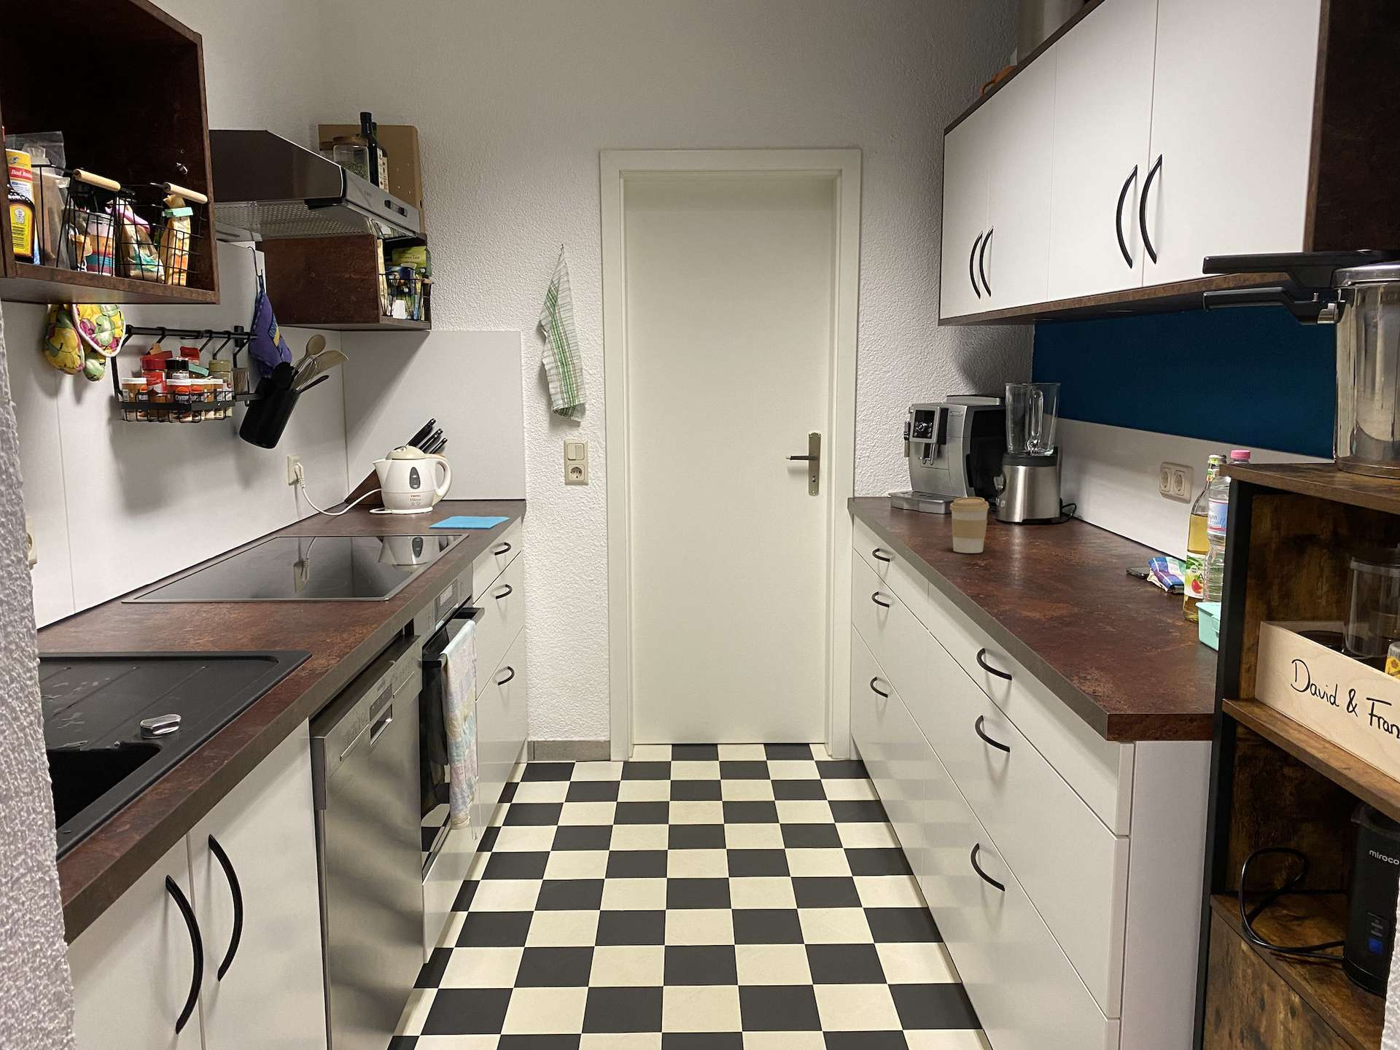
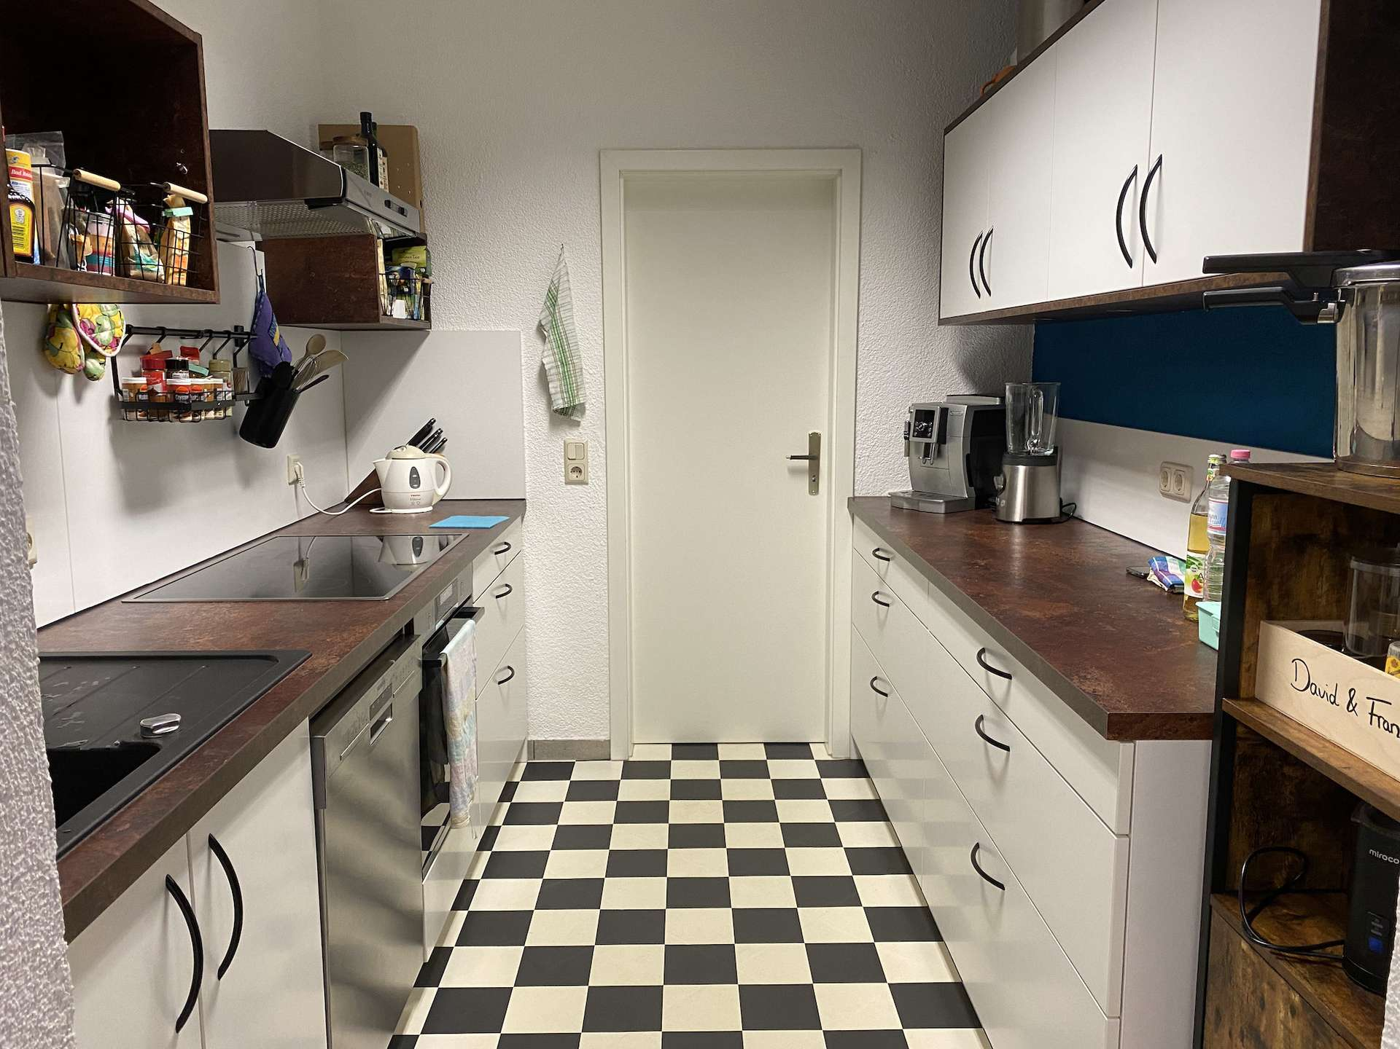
- coffee cup (968, 524)
